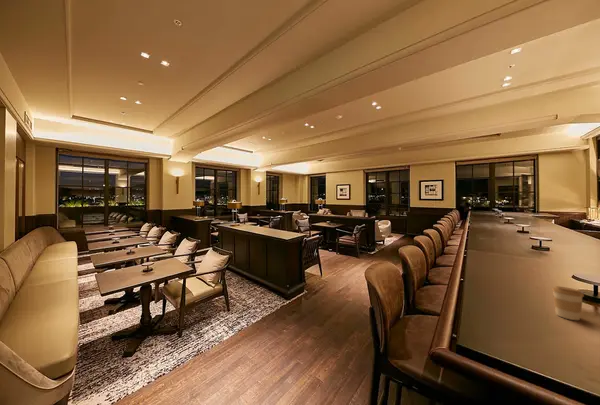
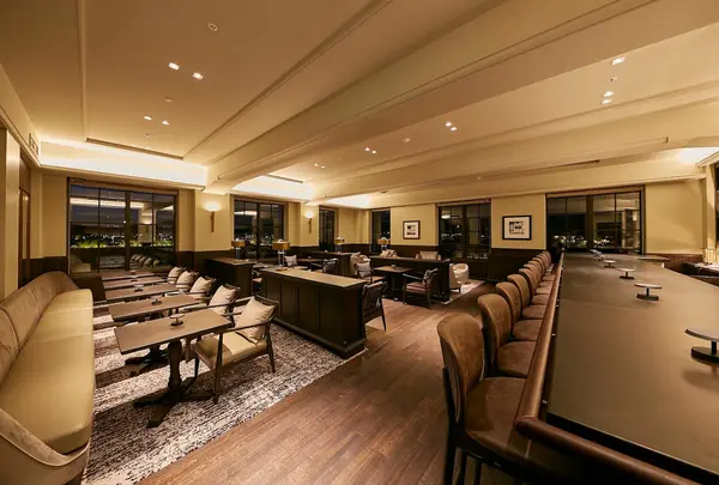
- coffee cup (567, 301)
